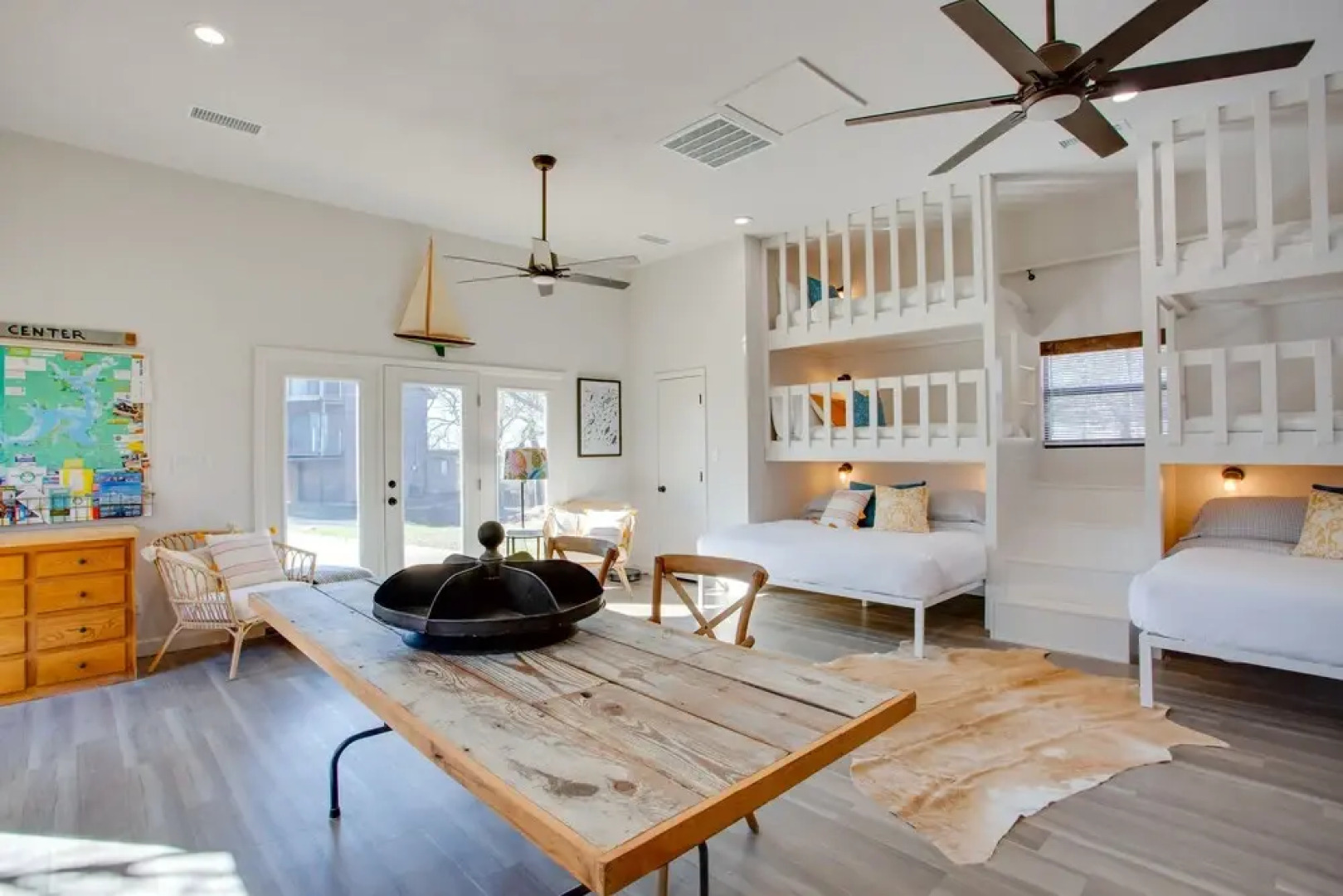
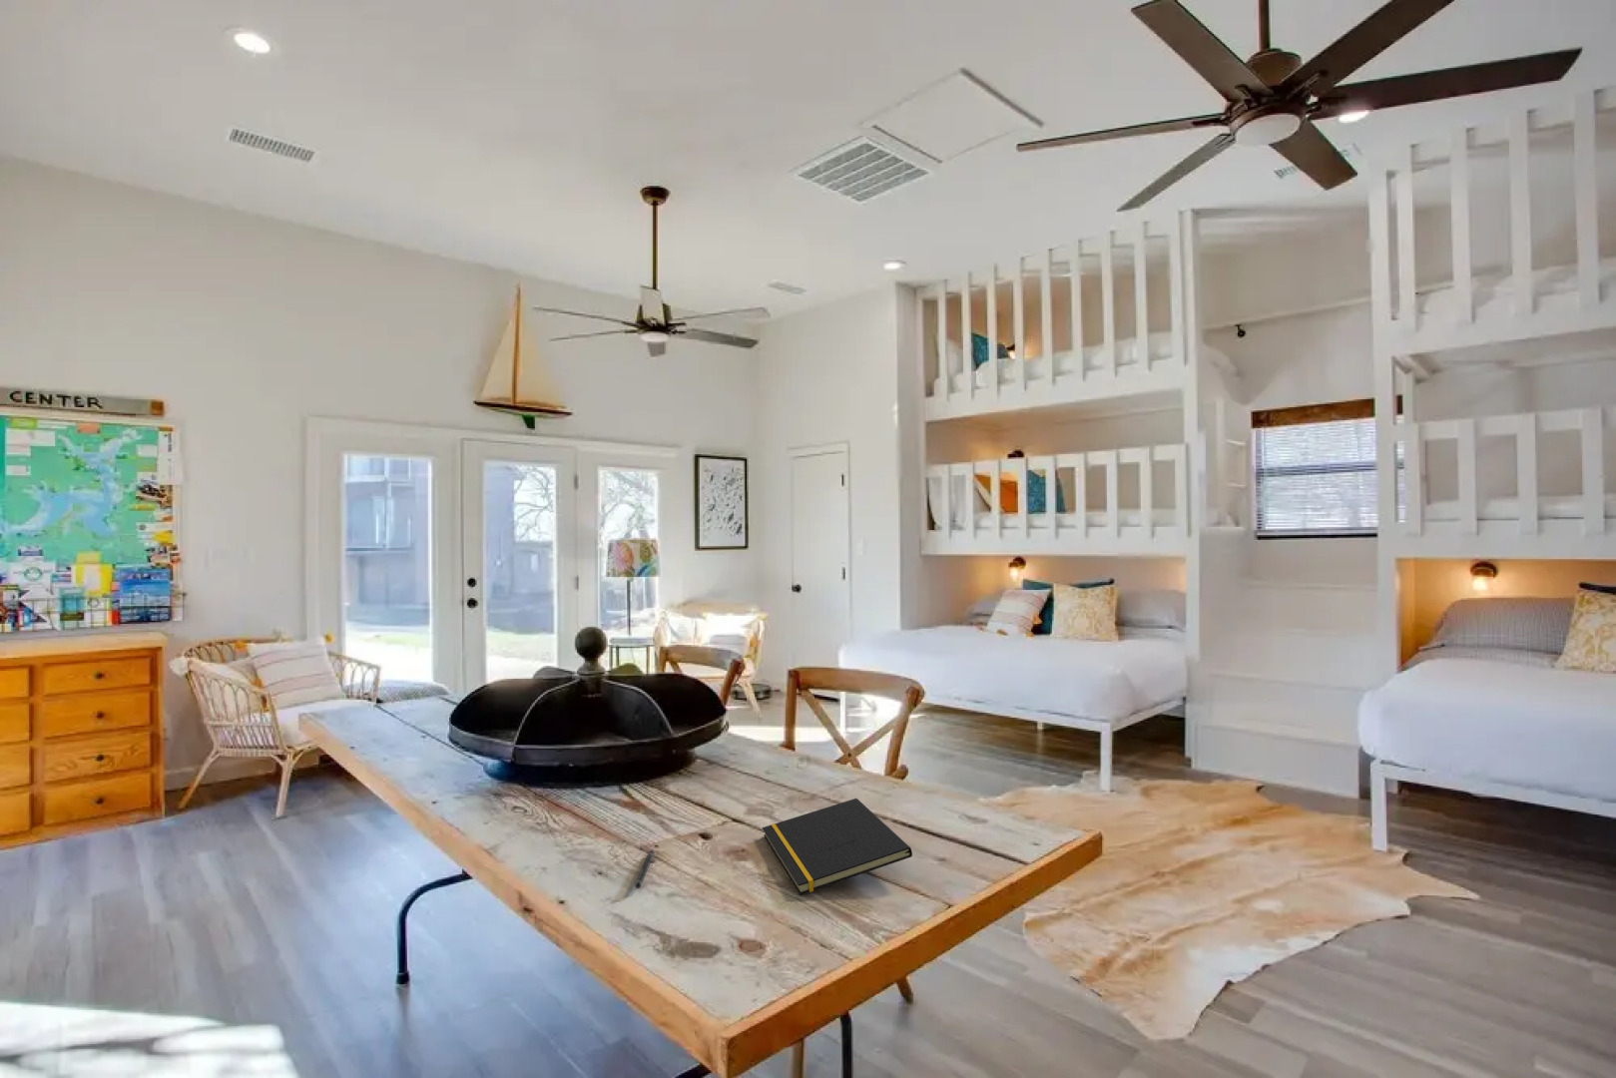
+ pen (645, 866)
+ notepad (831, 841)
